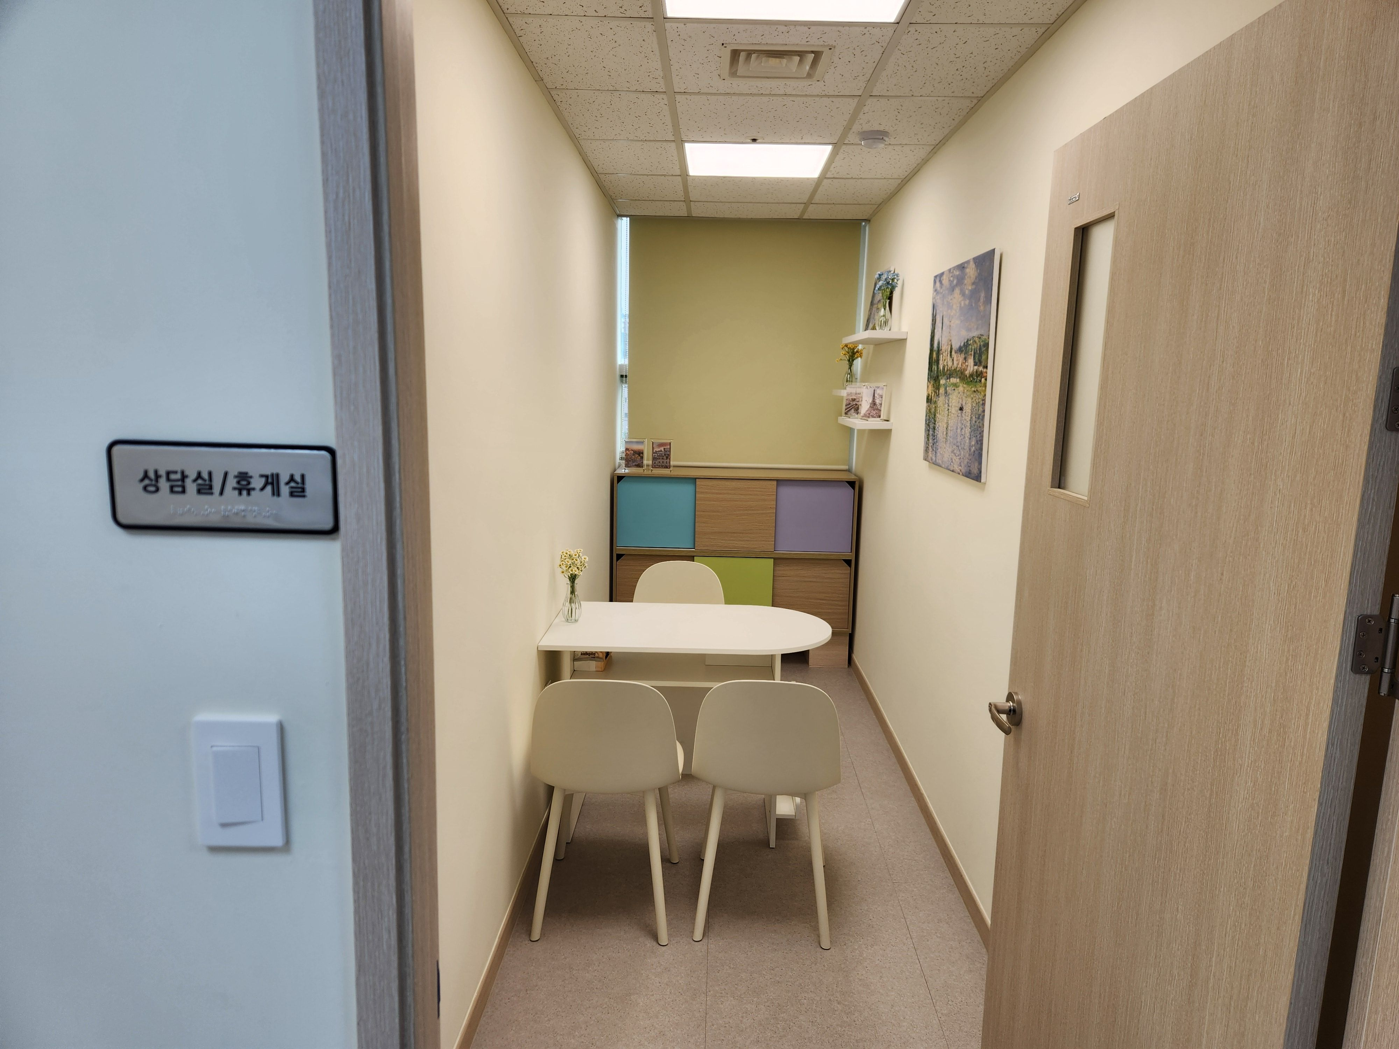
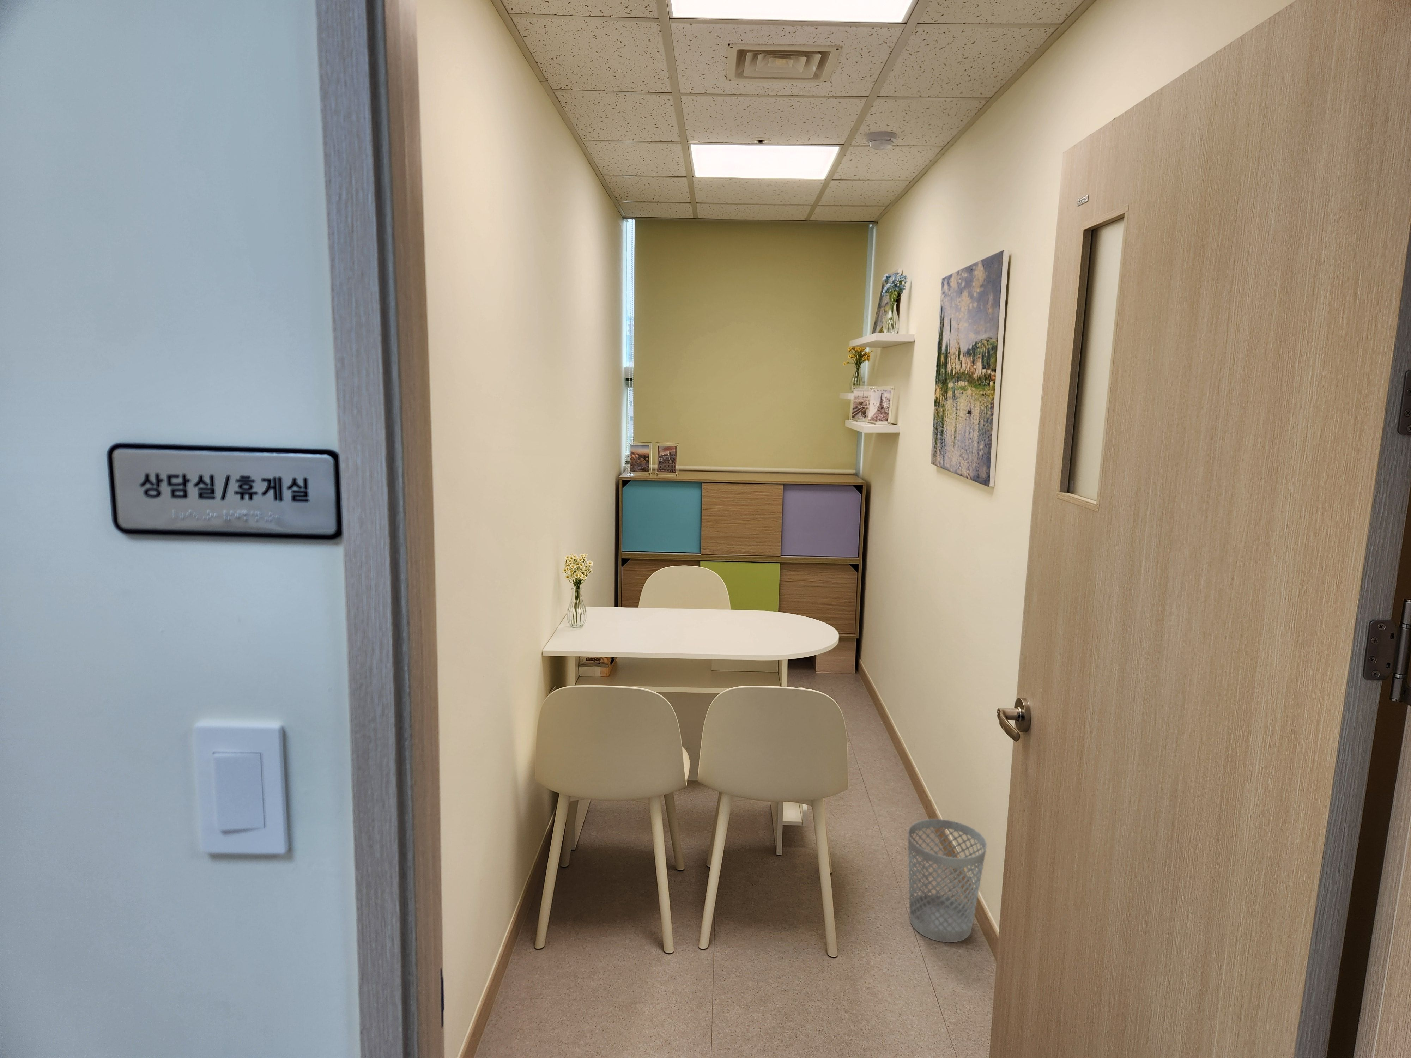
+ wastebasket (943, 881)
